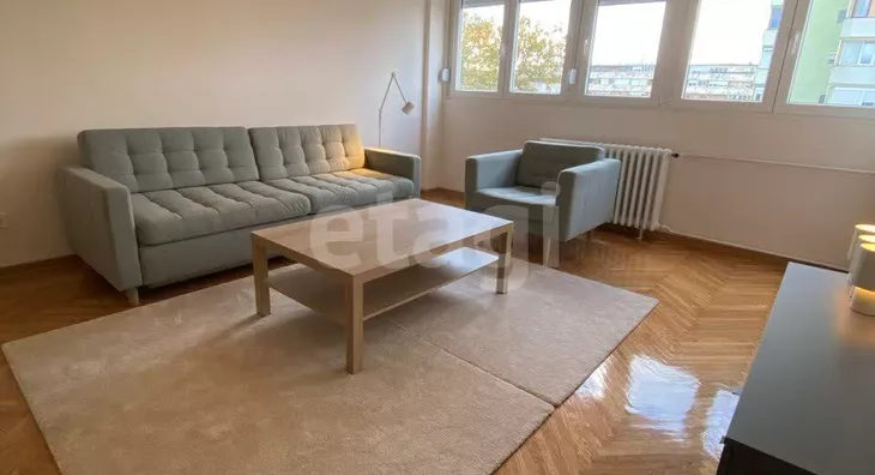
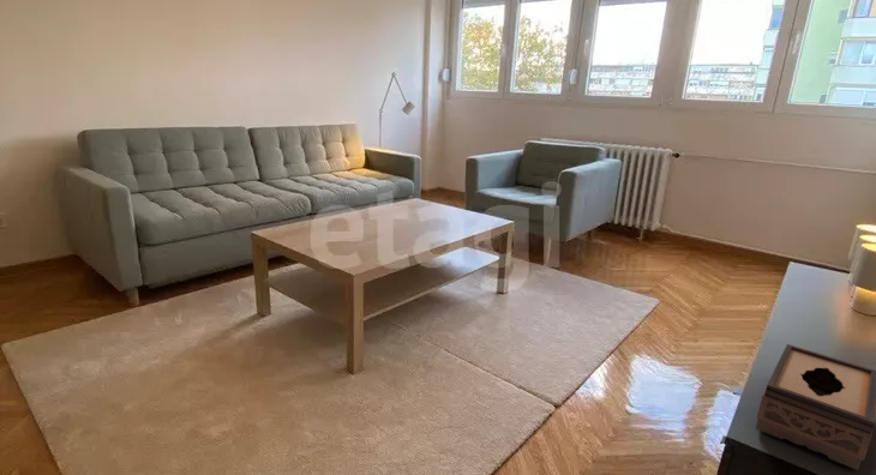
+ tissue box (817, 398)
